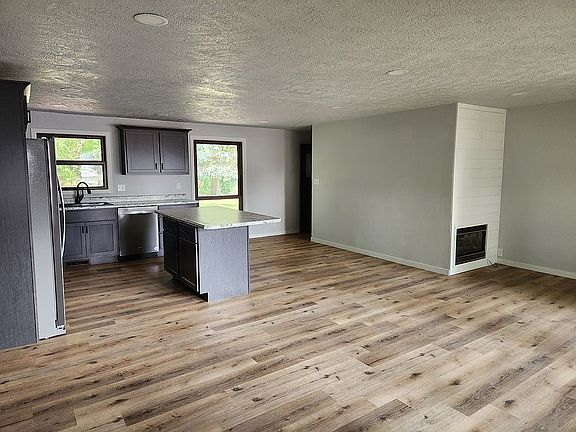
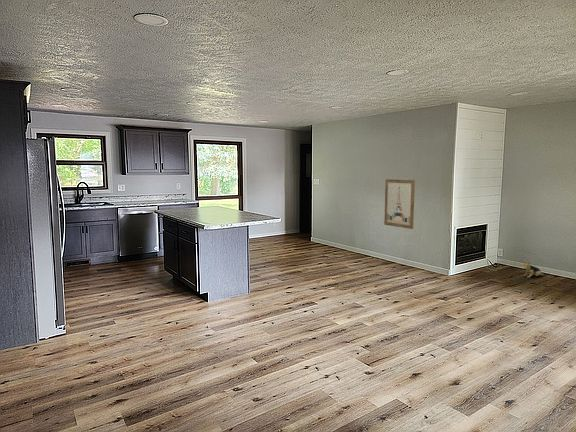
+ plush toy (533, 268)
+ wall art (398, 203)
